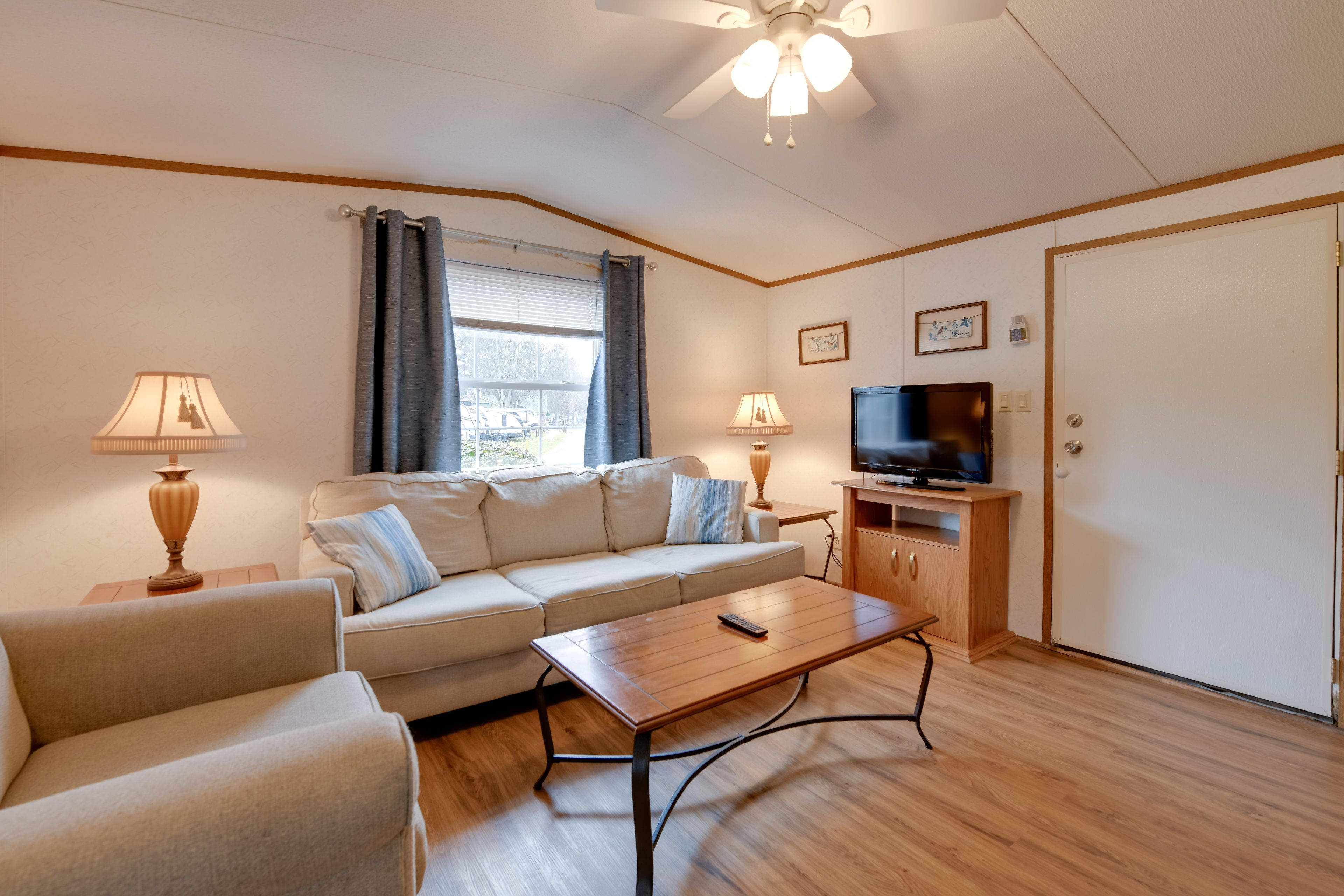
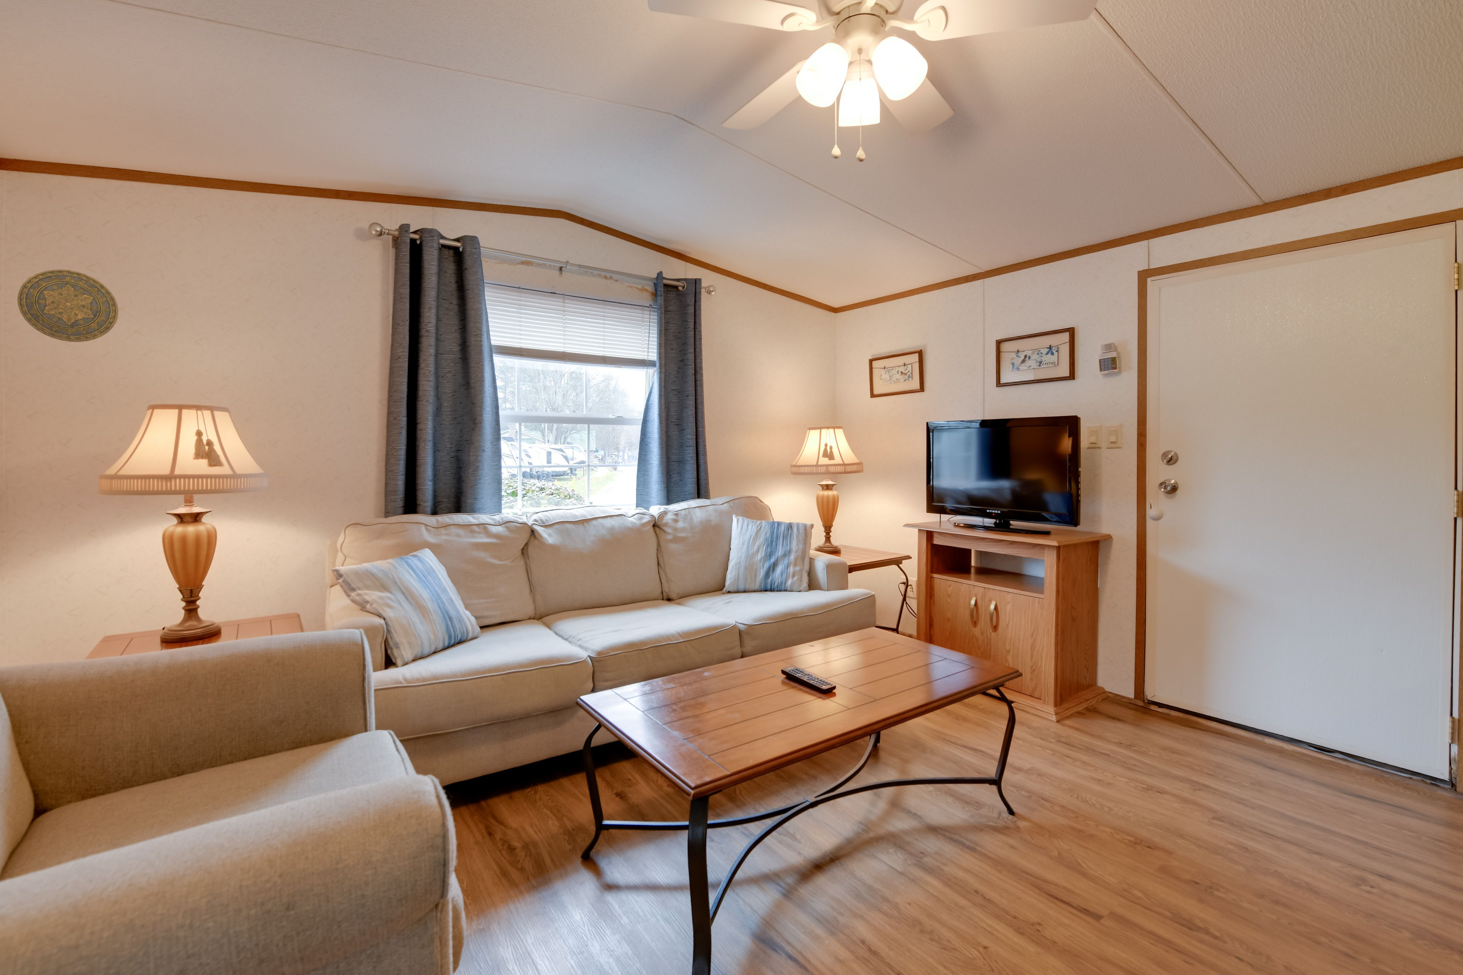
+ decorative plate (69, 305)
